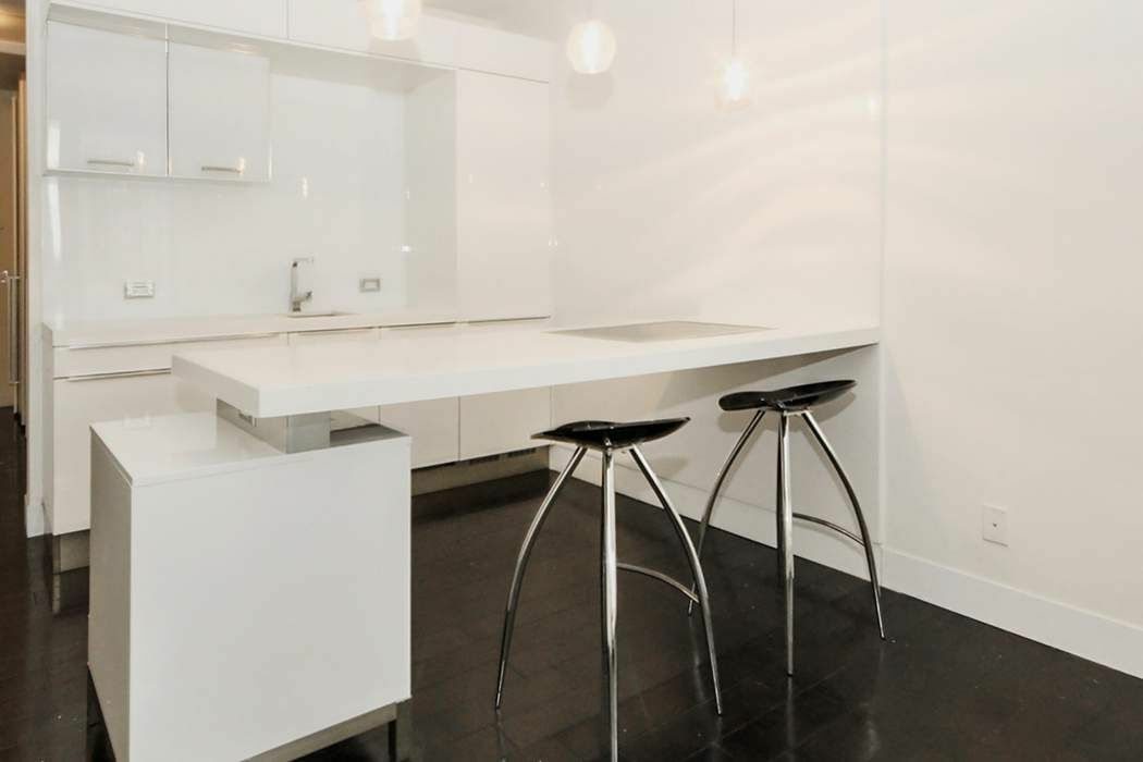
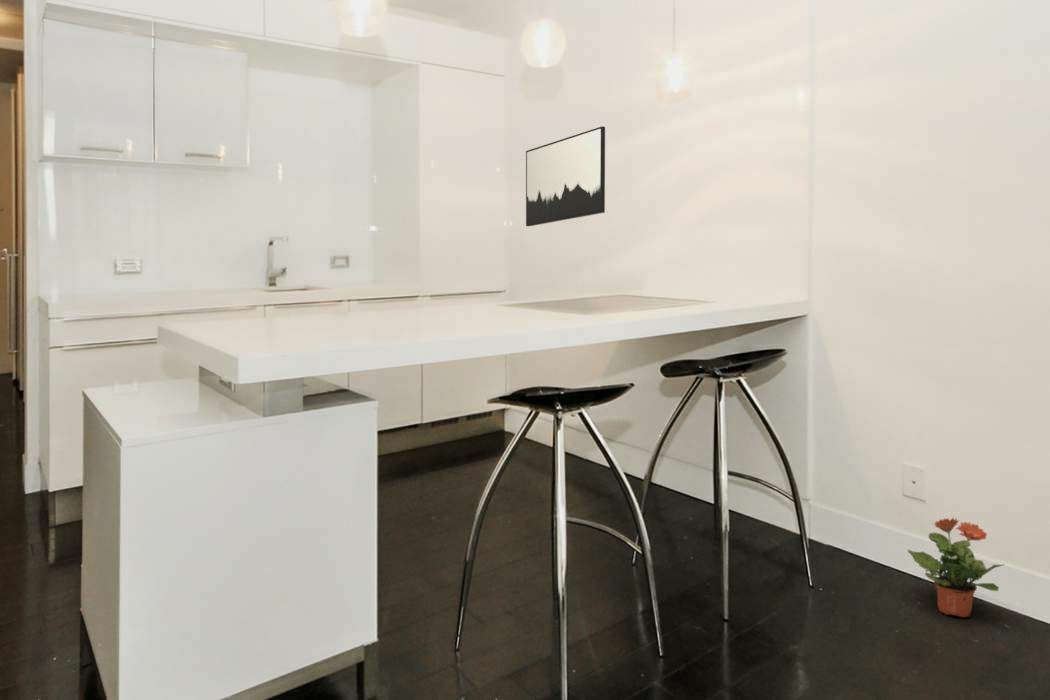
+ potted plant (956, 565)
+ wall art (562, 179)
